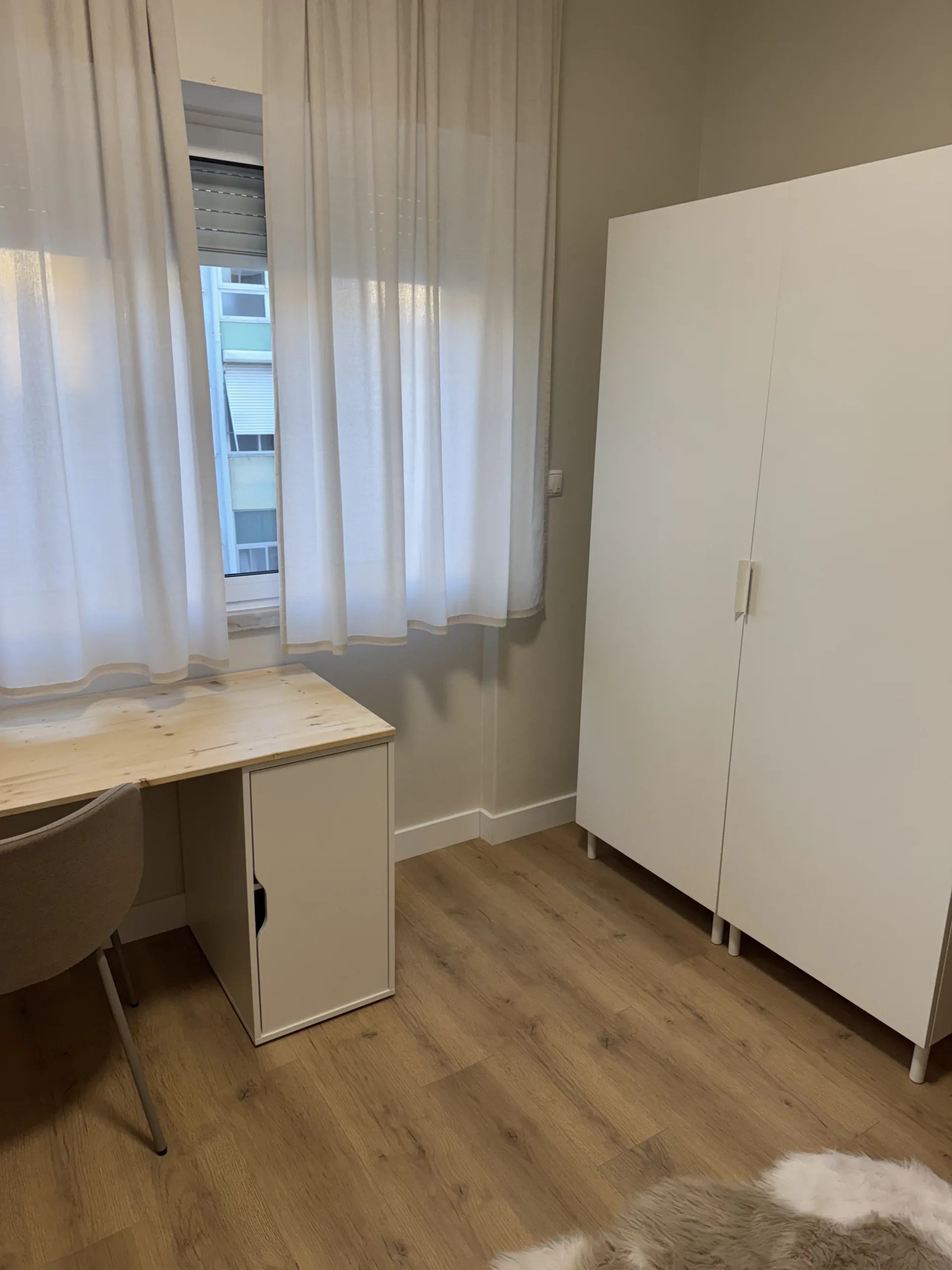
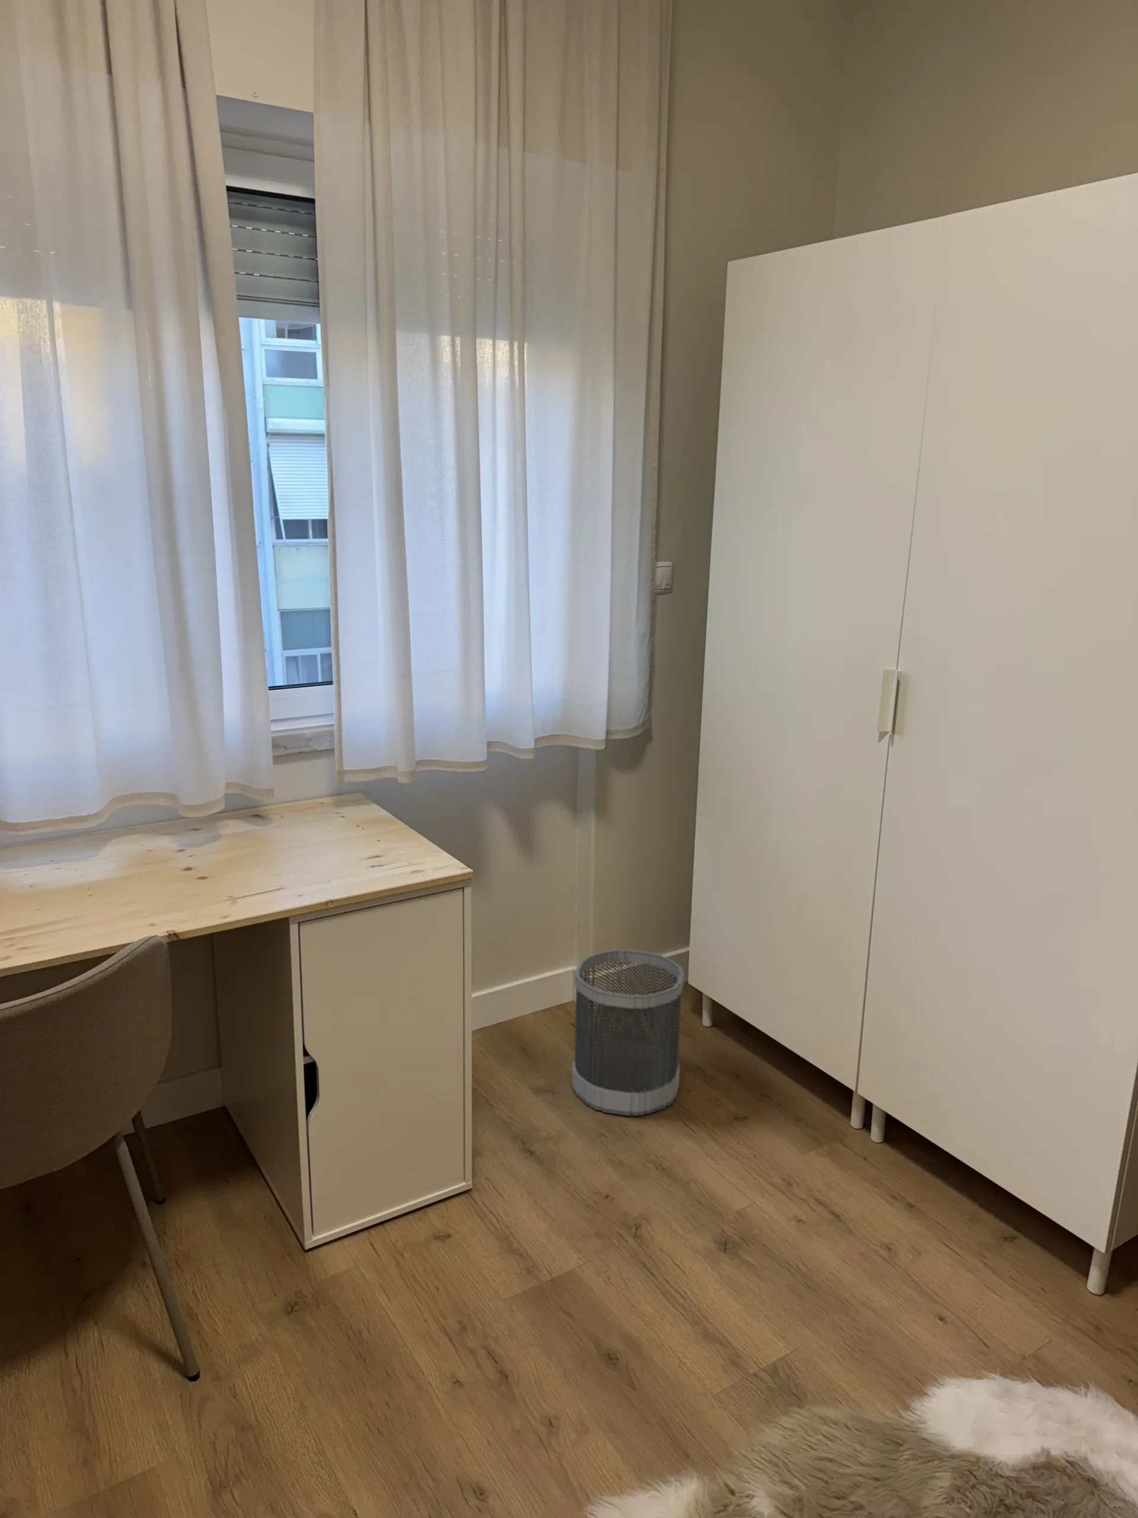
+ wastebasket (628, 1029)
